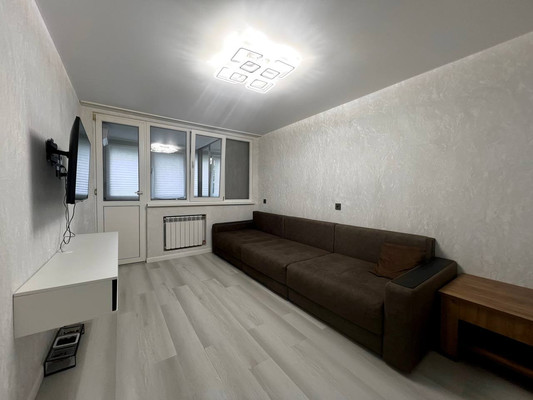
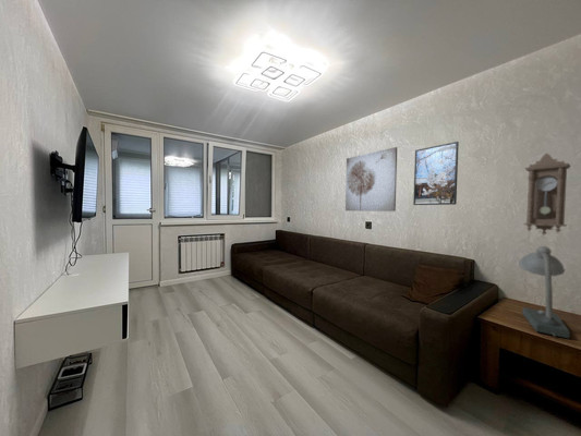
+ pendulum clock (545, 194)
+ wall art (368, 182)
+ desk lamp (545, 284)
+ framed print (434, 175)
